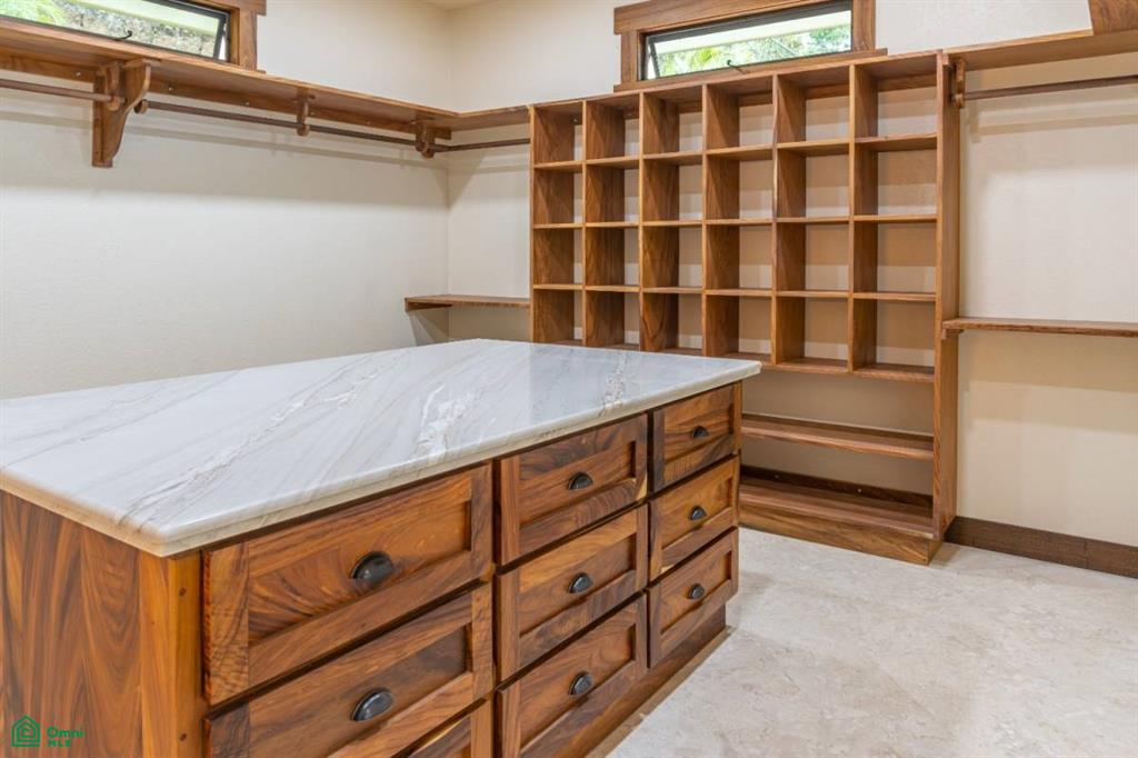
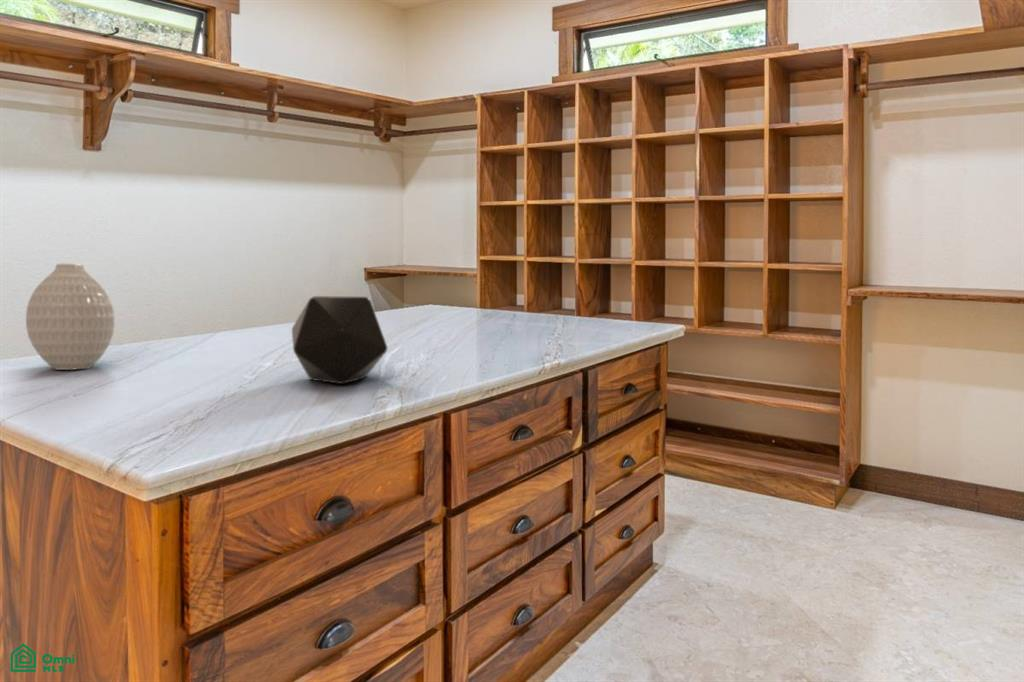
+ vase (71, 316)
+ decorative tray (339, 339)
